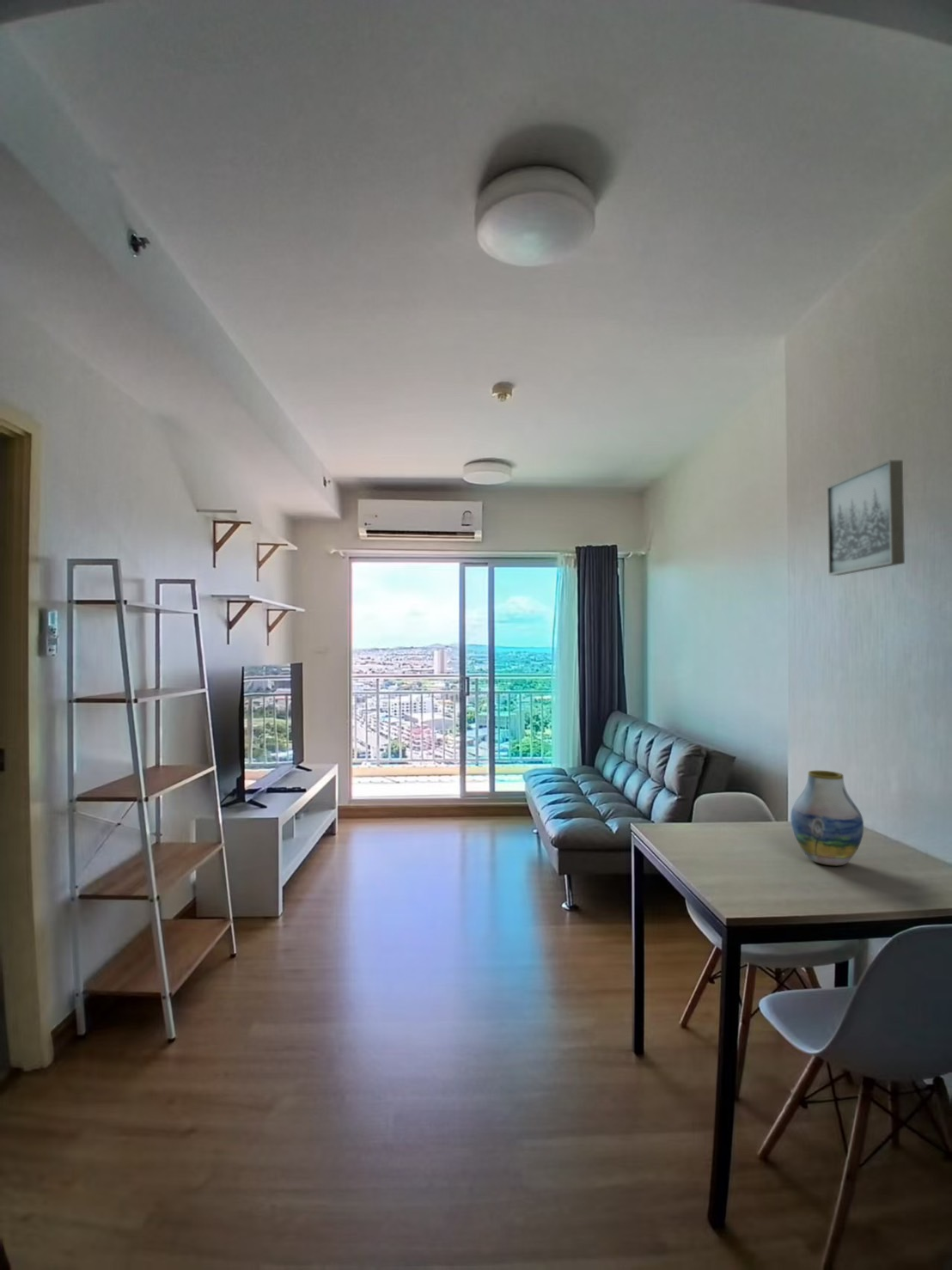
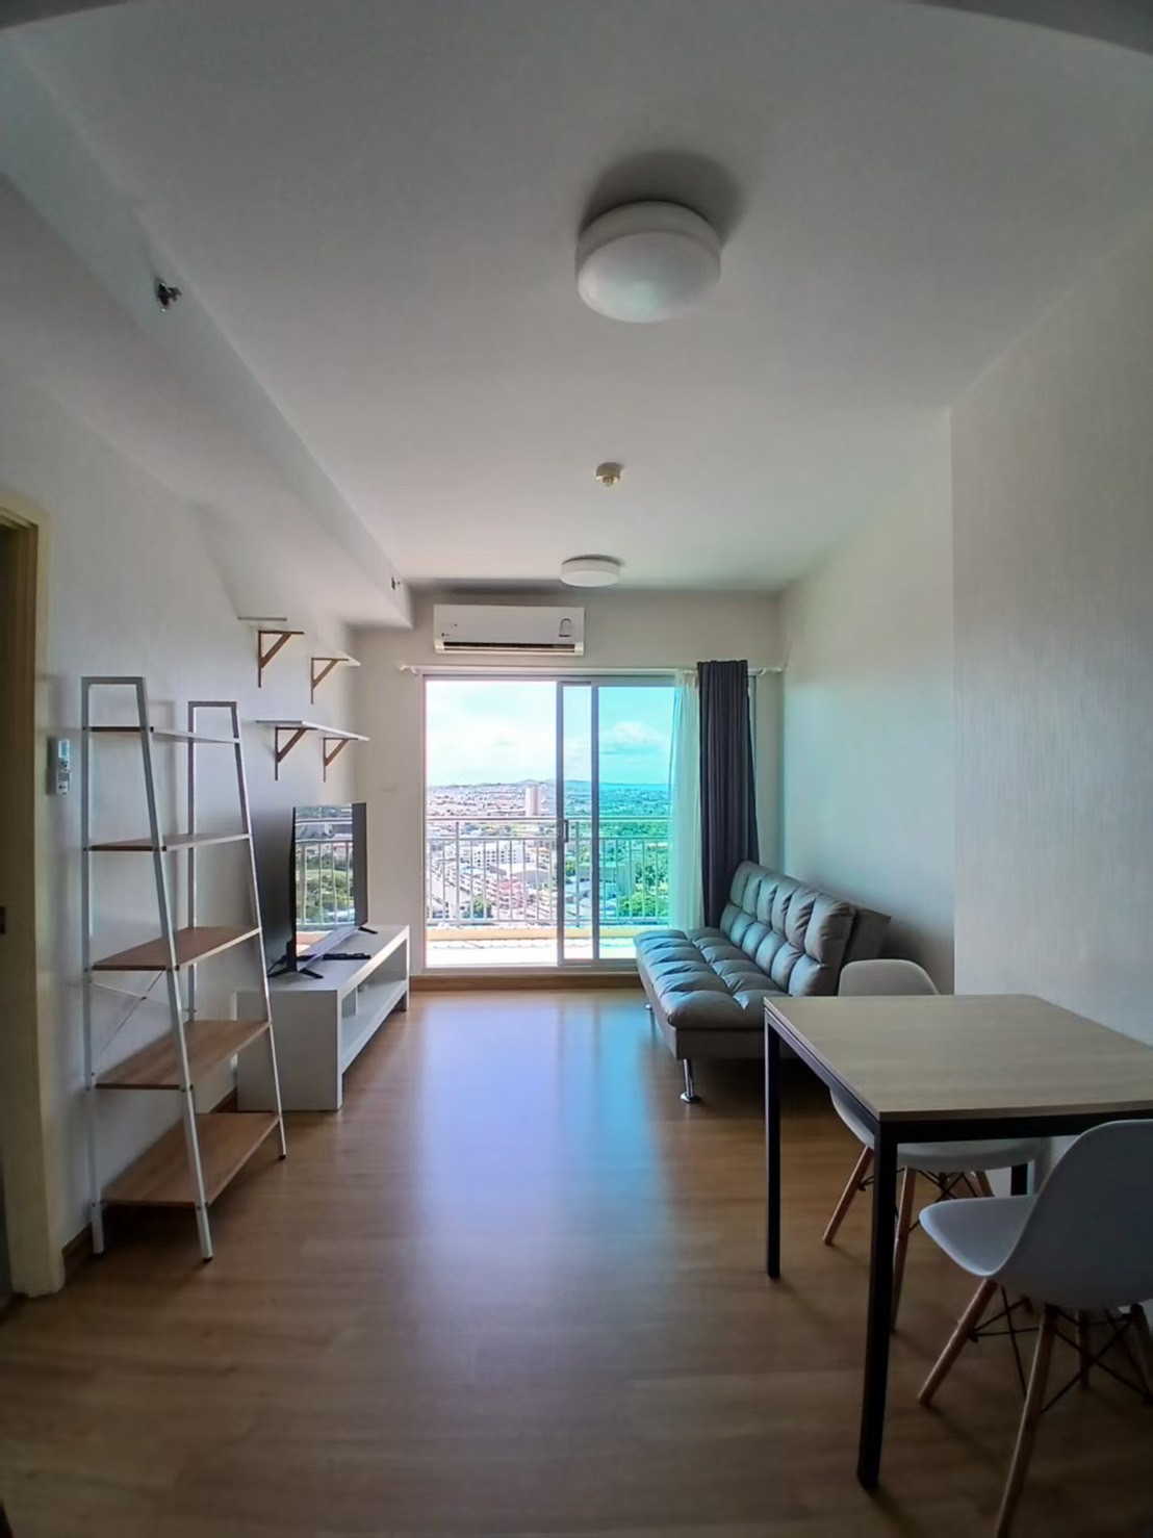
- vase (826, 817)
- wall art (862, 522)
